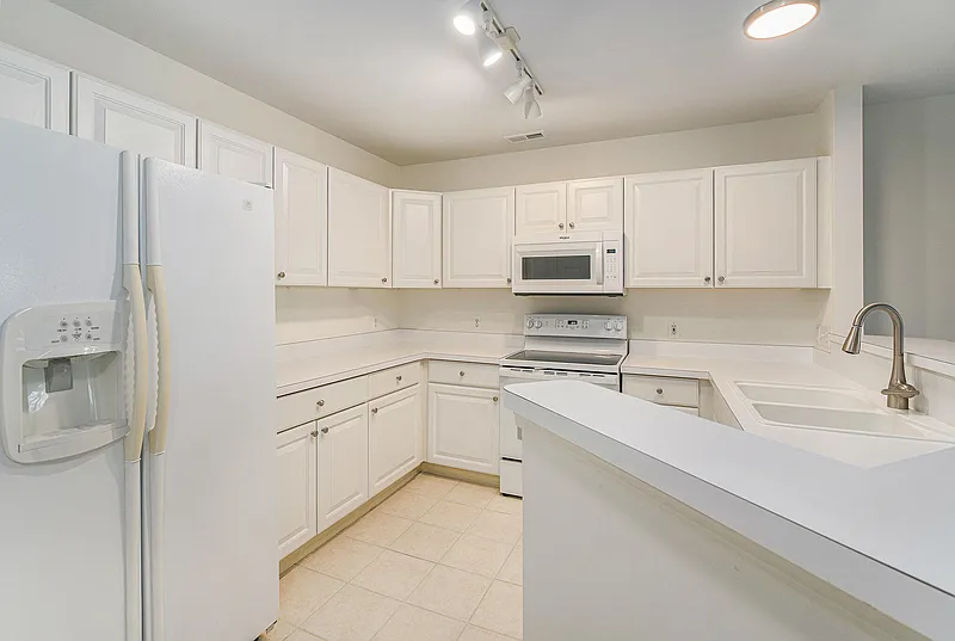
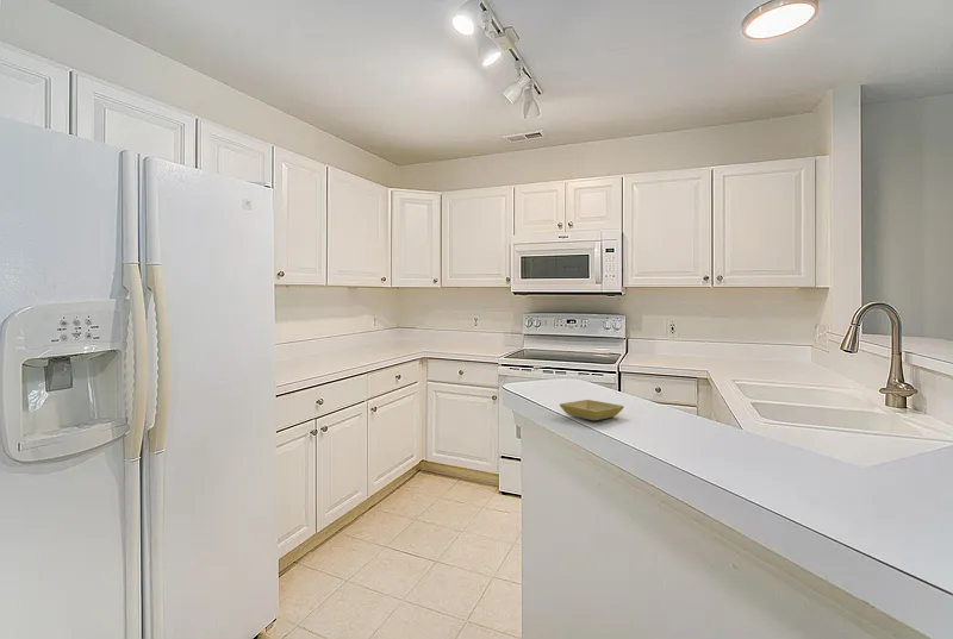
+ saucer (591, 409)
